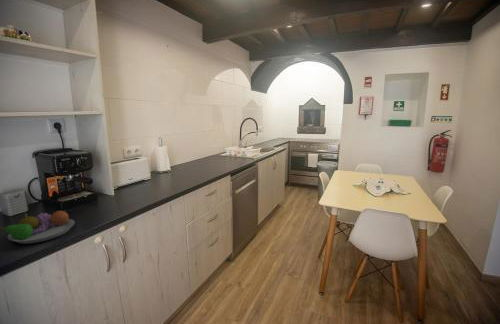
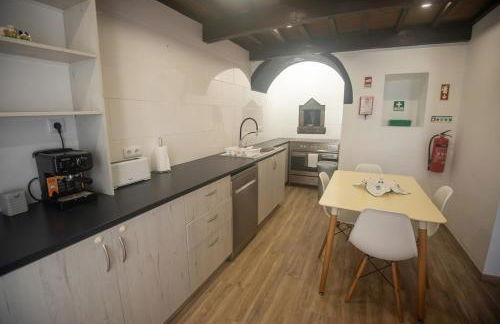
- fruit bowl (39, 224)
